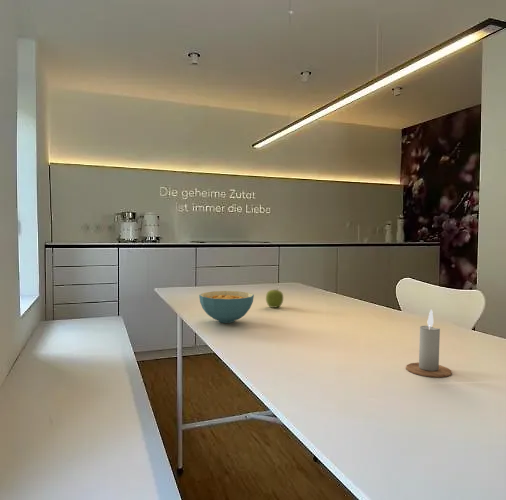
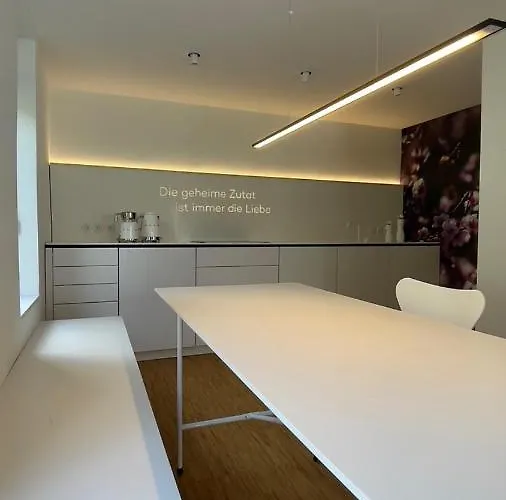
- fruit (274, 297)
- candle (429, 339)
- cereal bowl (226, 308)
